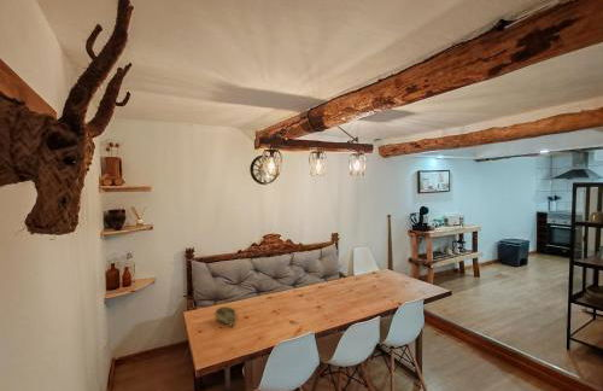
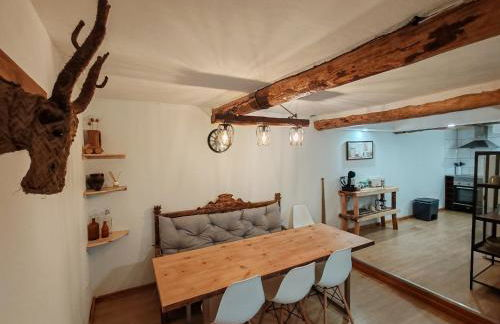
- decorative bowl (227, 315)
